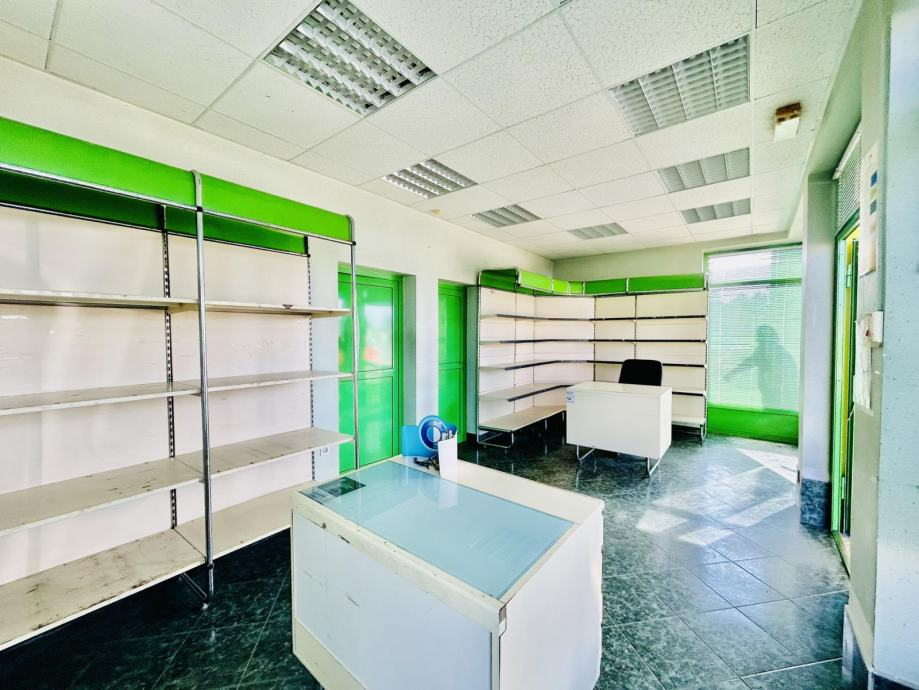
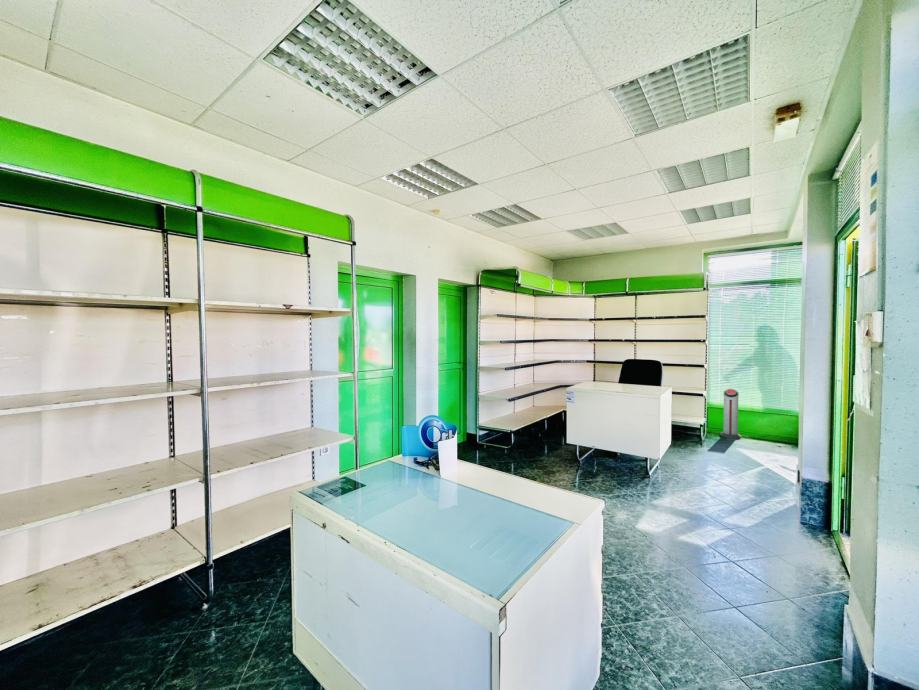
+ air purifier (730, 412)
